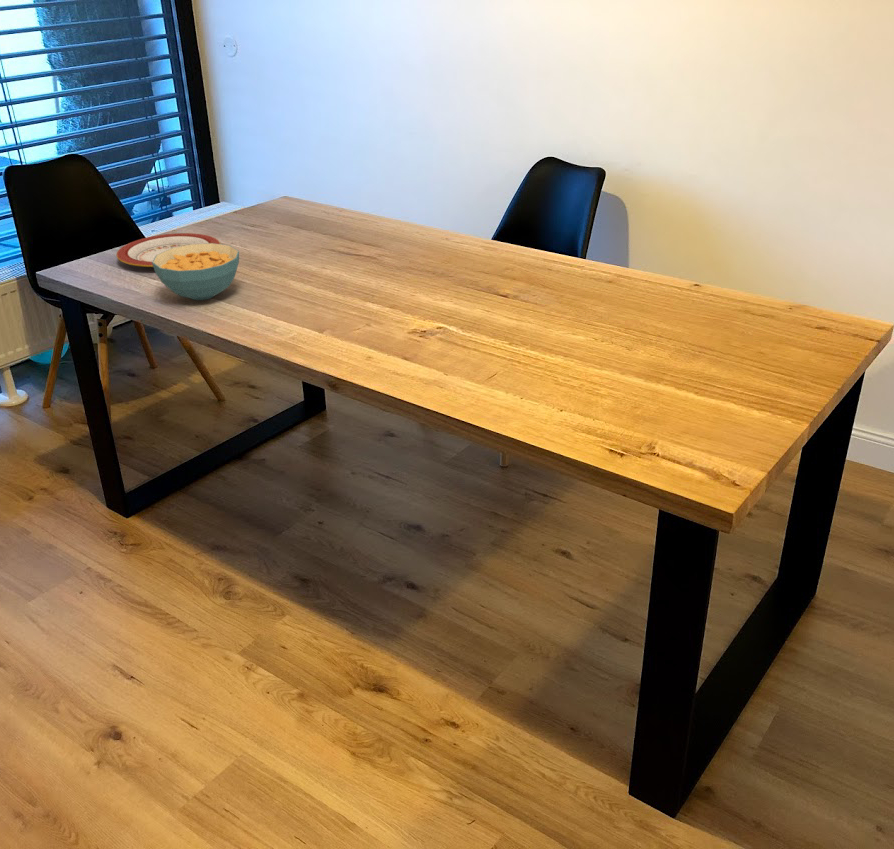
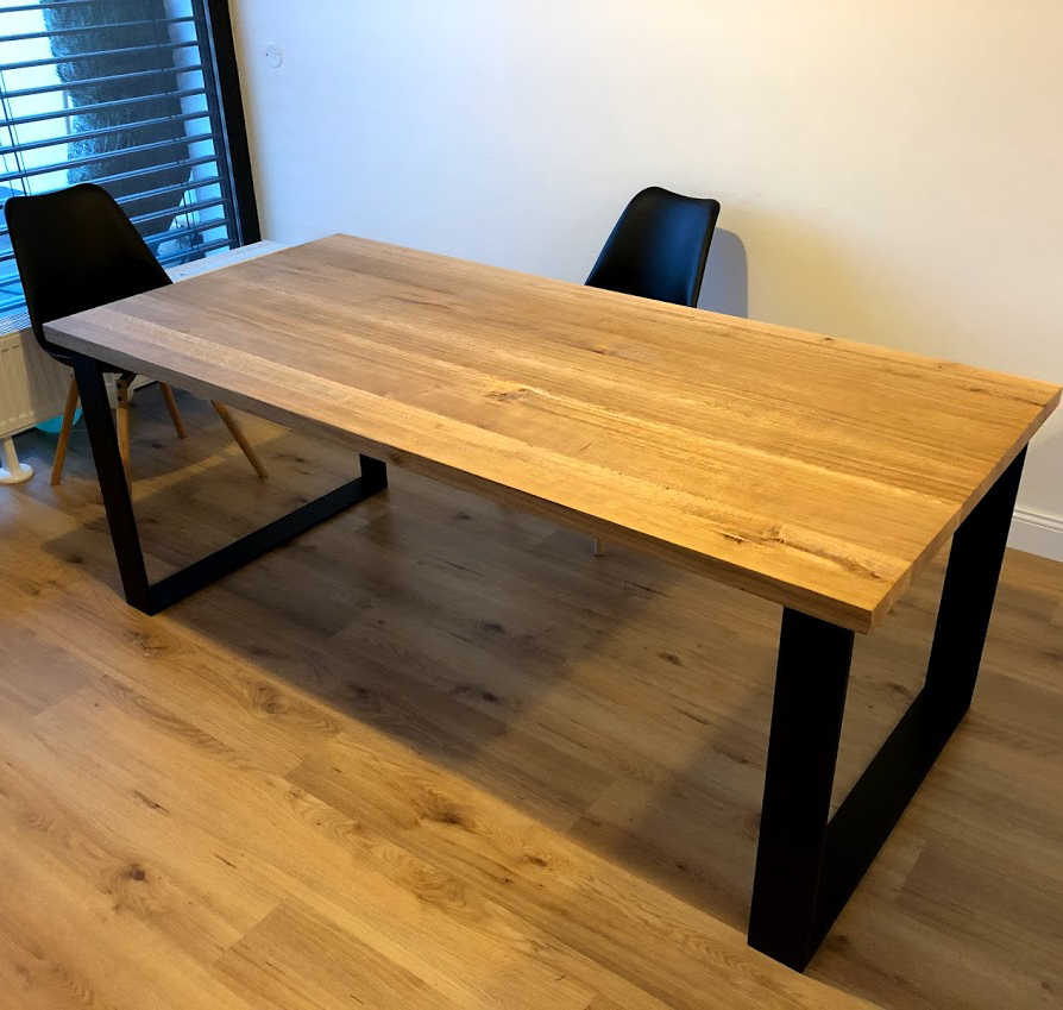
- plate (168, 249)
- cereal bowl (199, 276)
